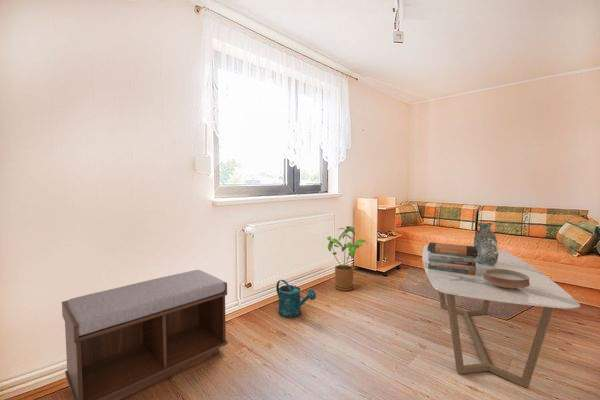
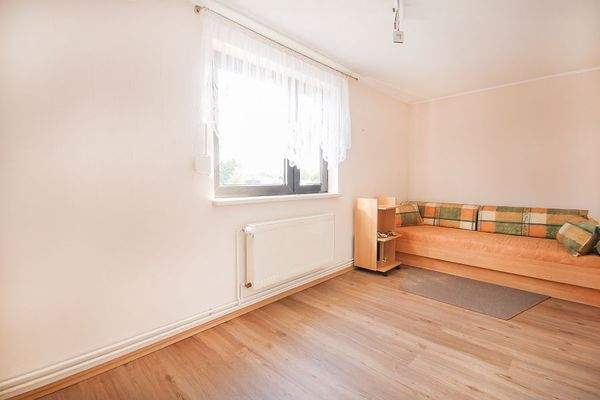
- watering can (295, 299)
- book stack (451, 257)
- decorative vase (484, 242)
- ceramic bowl (505, 279)
- coffee table (477, 298)
- house plant (347, 258)
- bench (153, 327)
